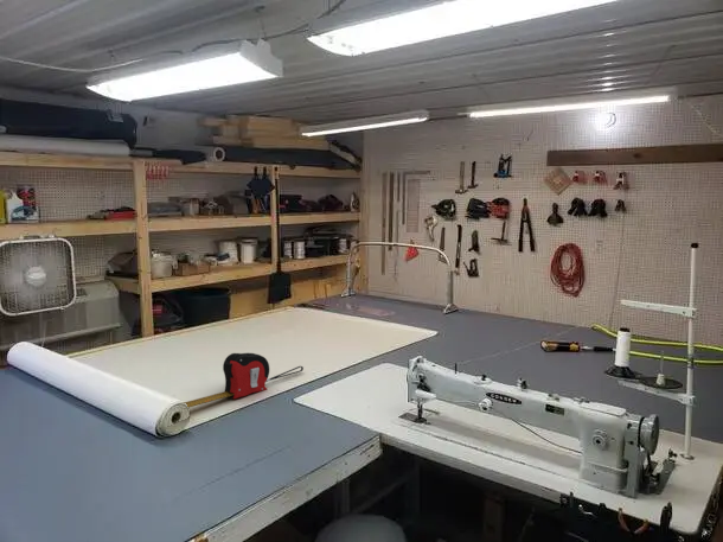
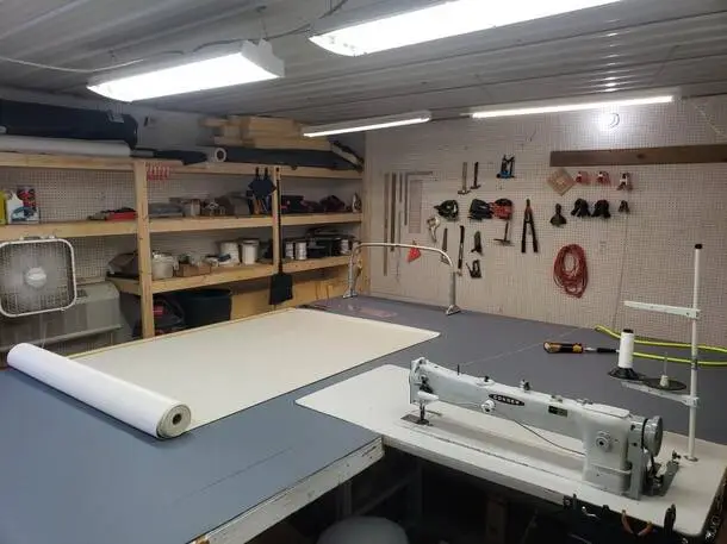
- tape measure (238, 374)
